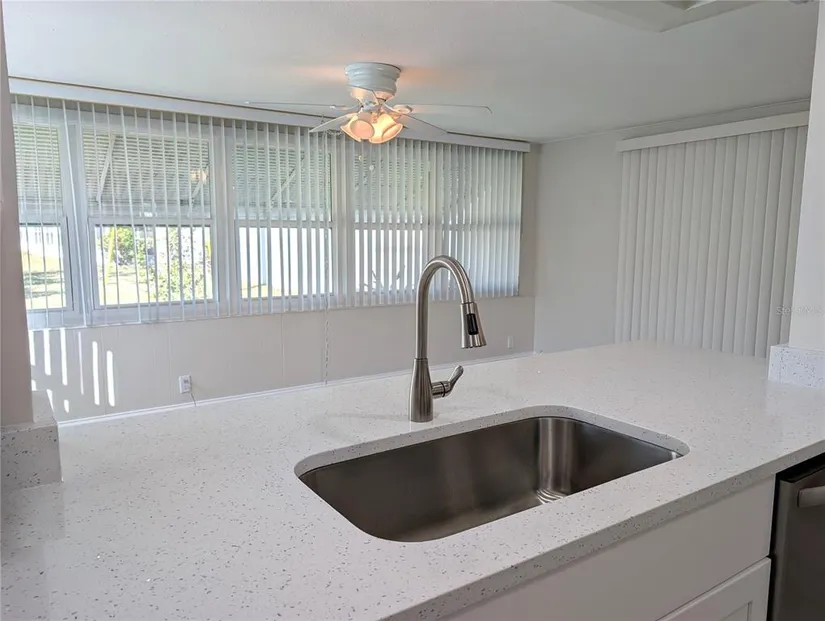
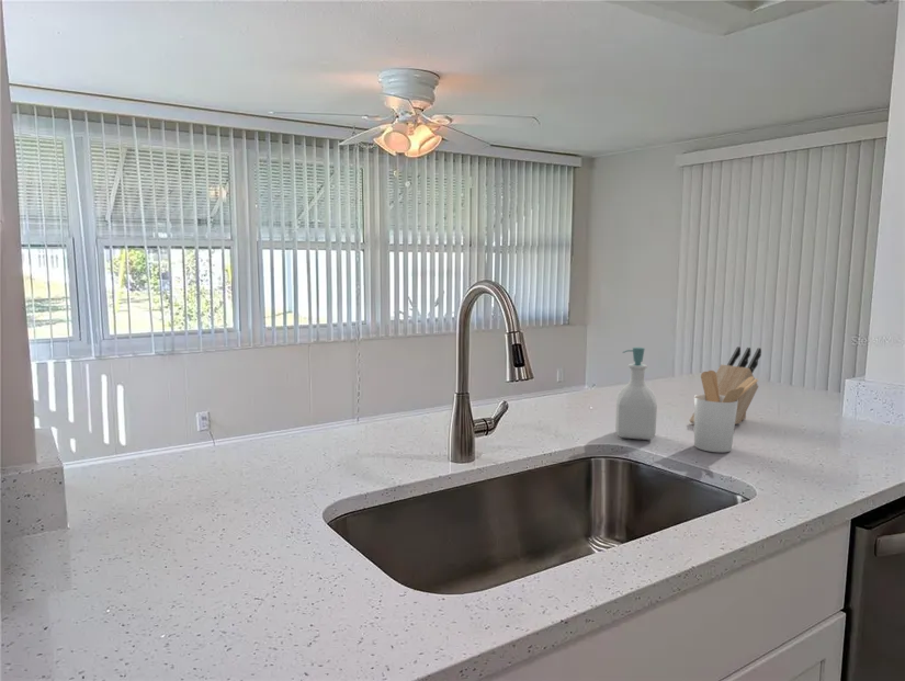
+ knife block (728, 384)
+ soap bottle (636, 391)
+ utensil holder (725, 410)
